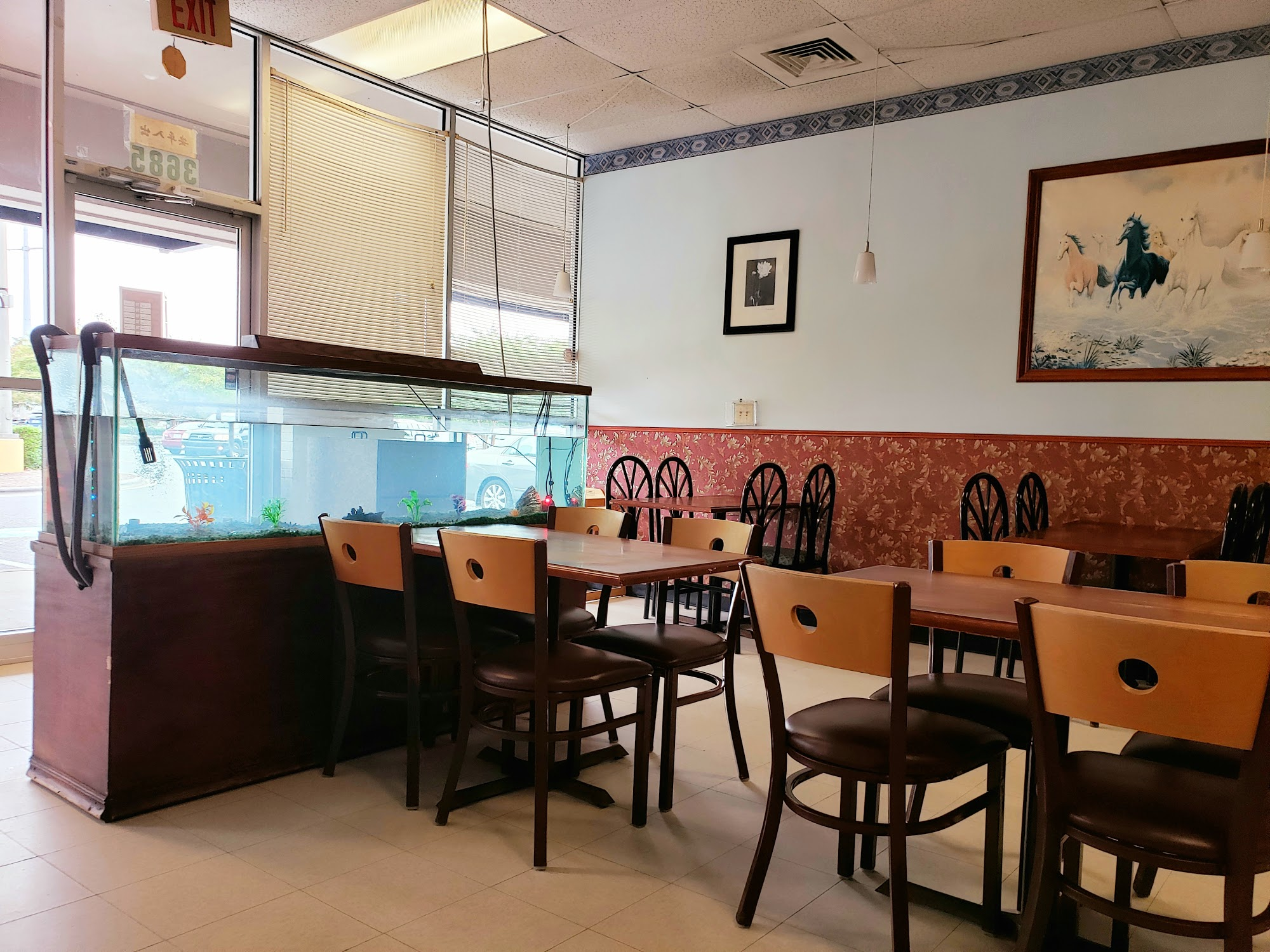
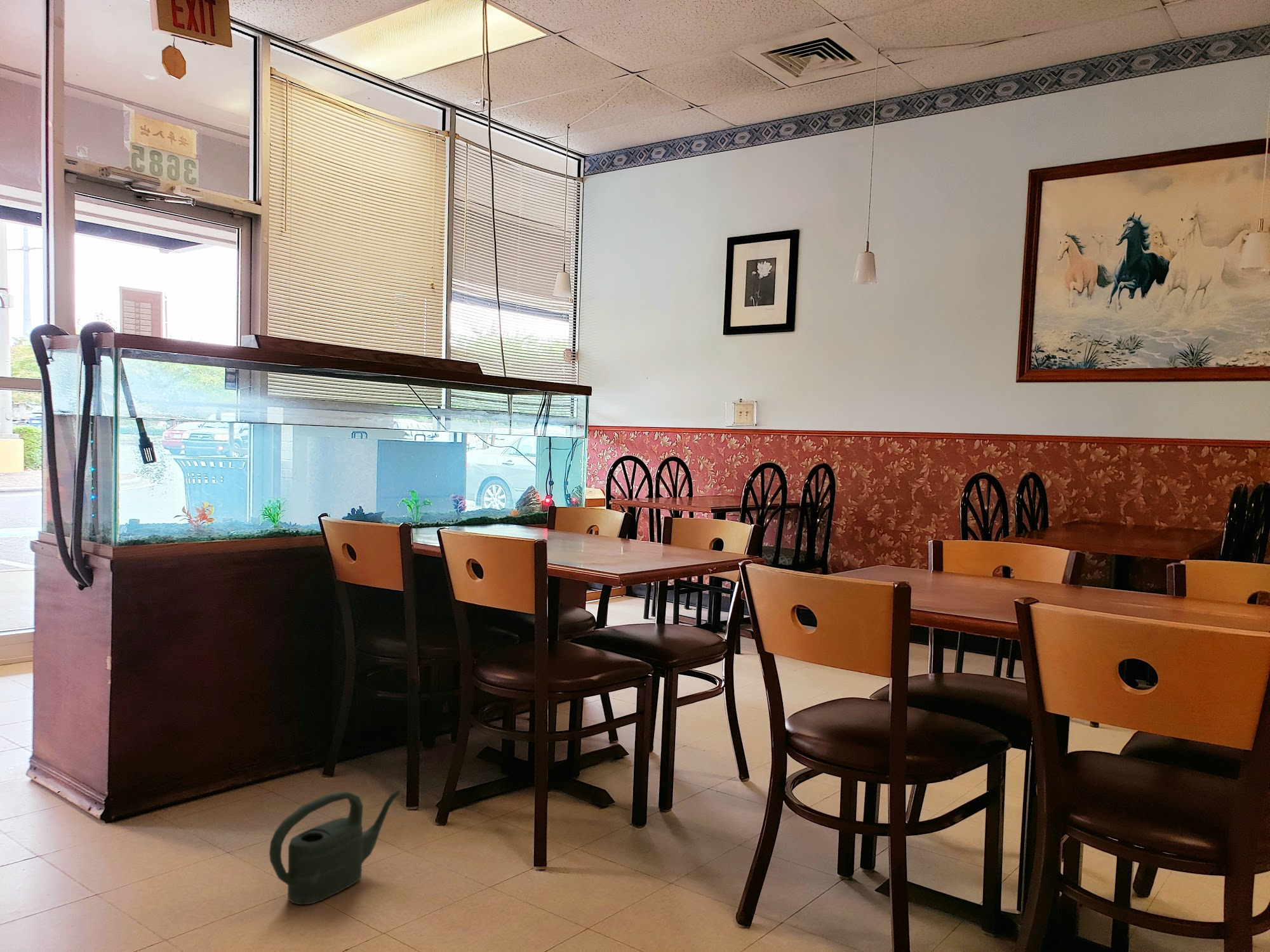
+ watering can (339, 836)
